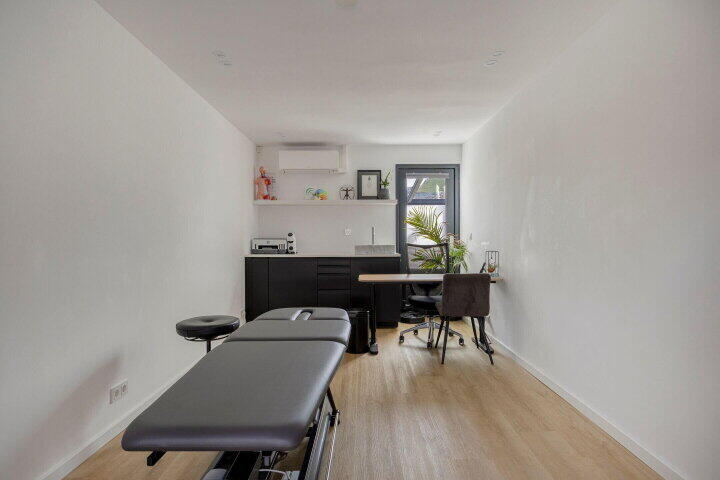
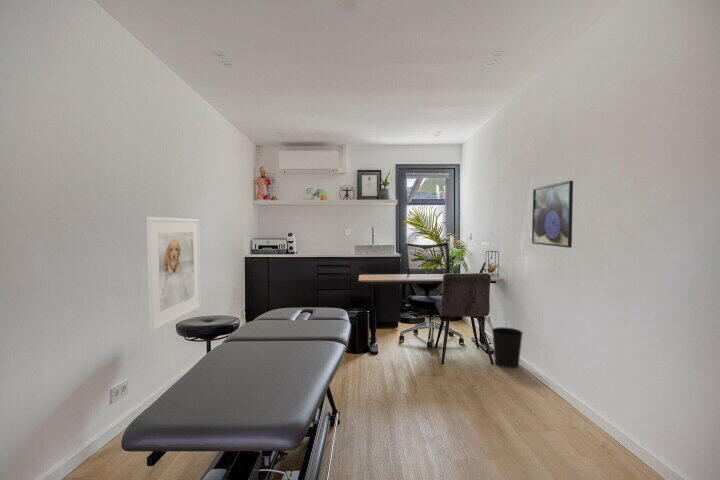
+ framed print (550, 215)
+ wastebasket (506, 347)
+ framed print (177, 268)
